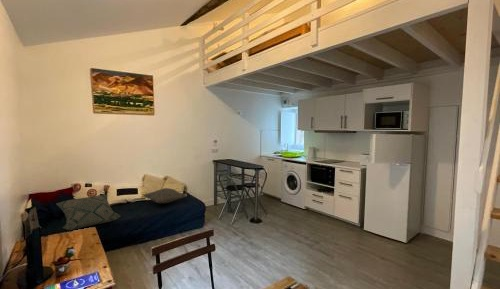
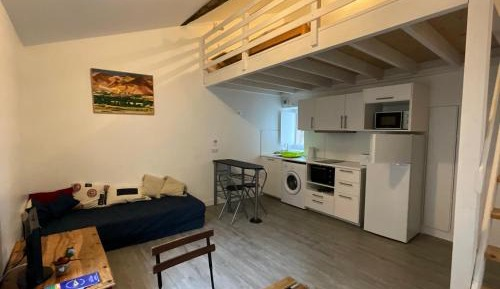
- decorative pillow (165, 195)
- decorative pillow (88, 211)
